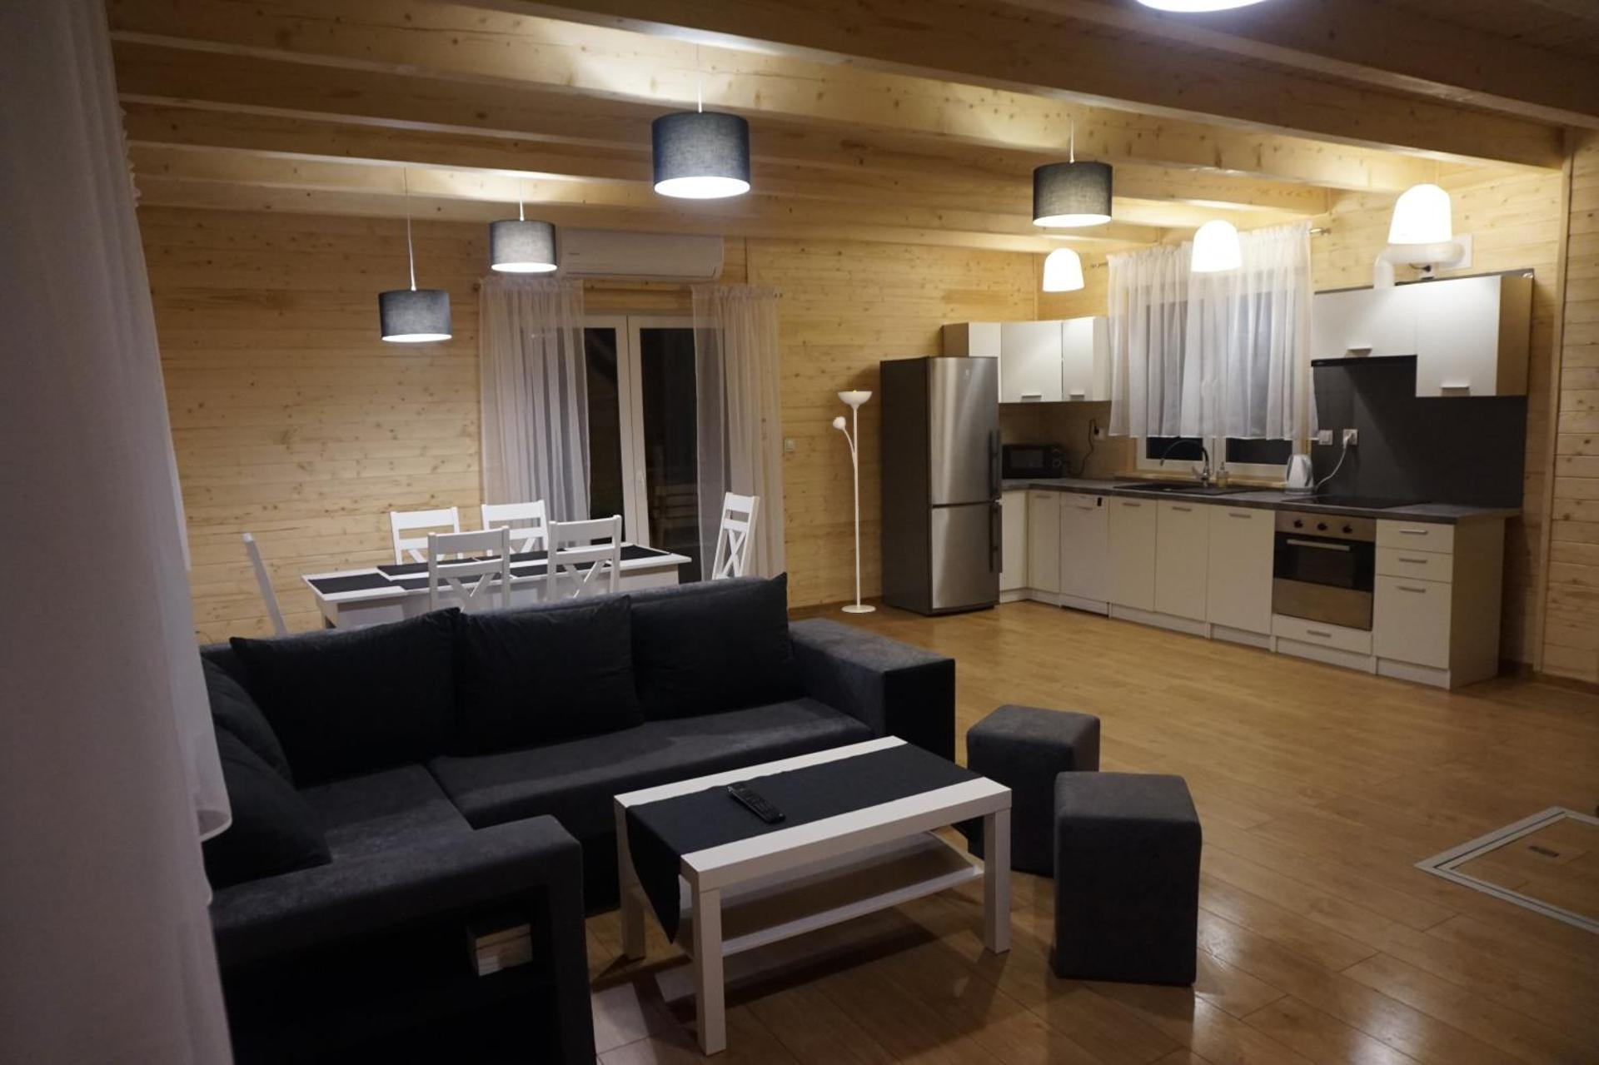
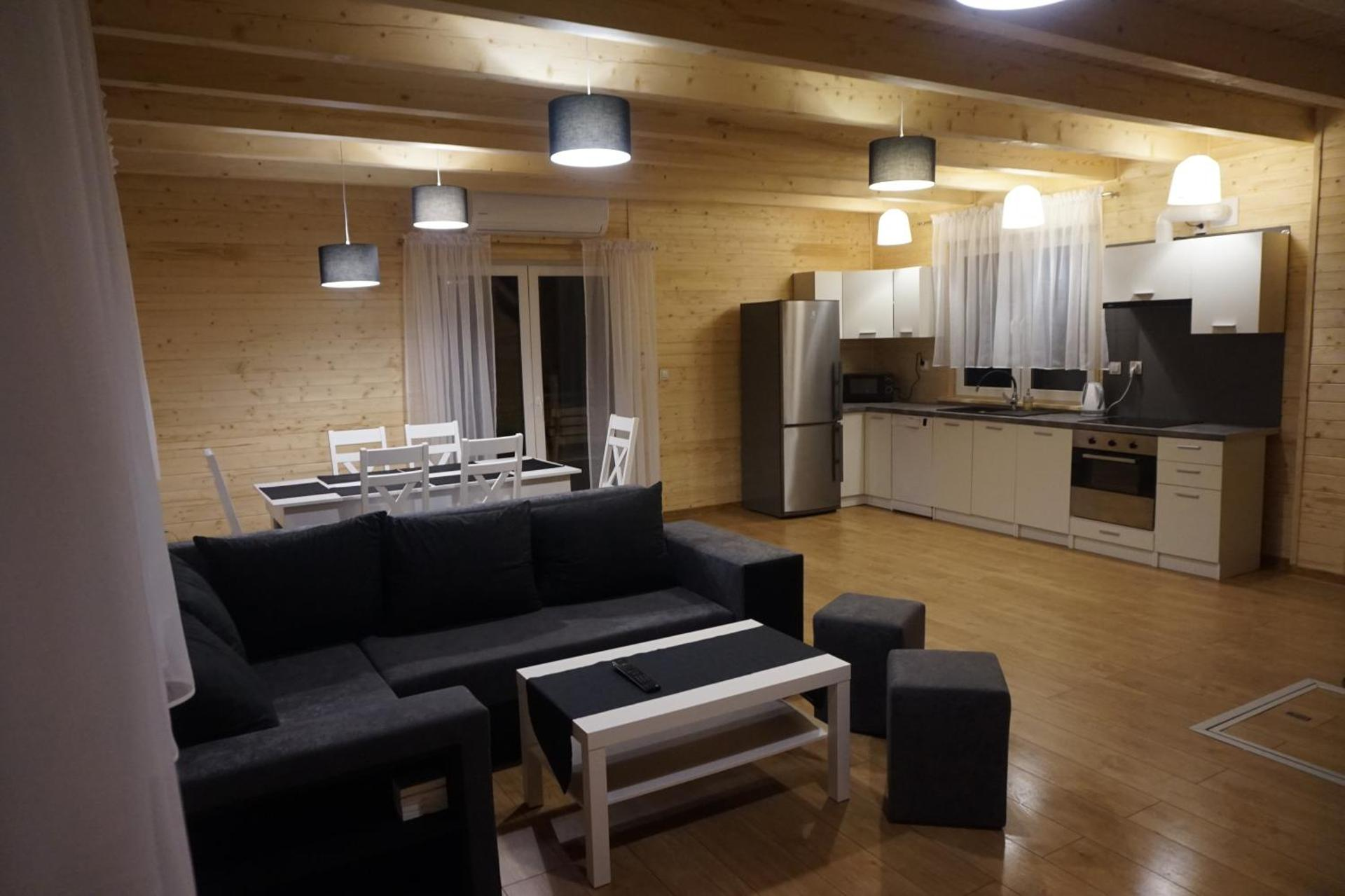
- floor lamp (855, 500)
